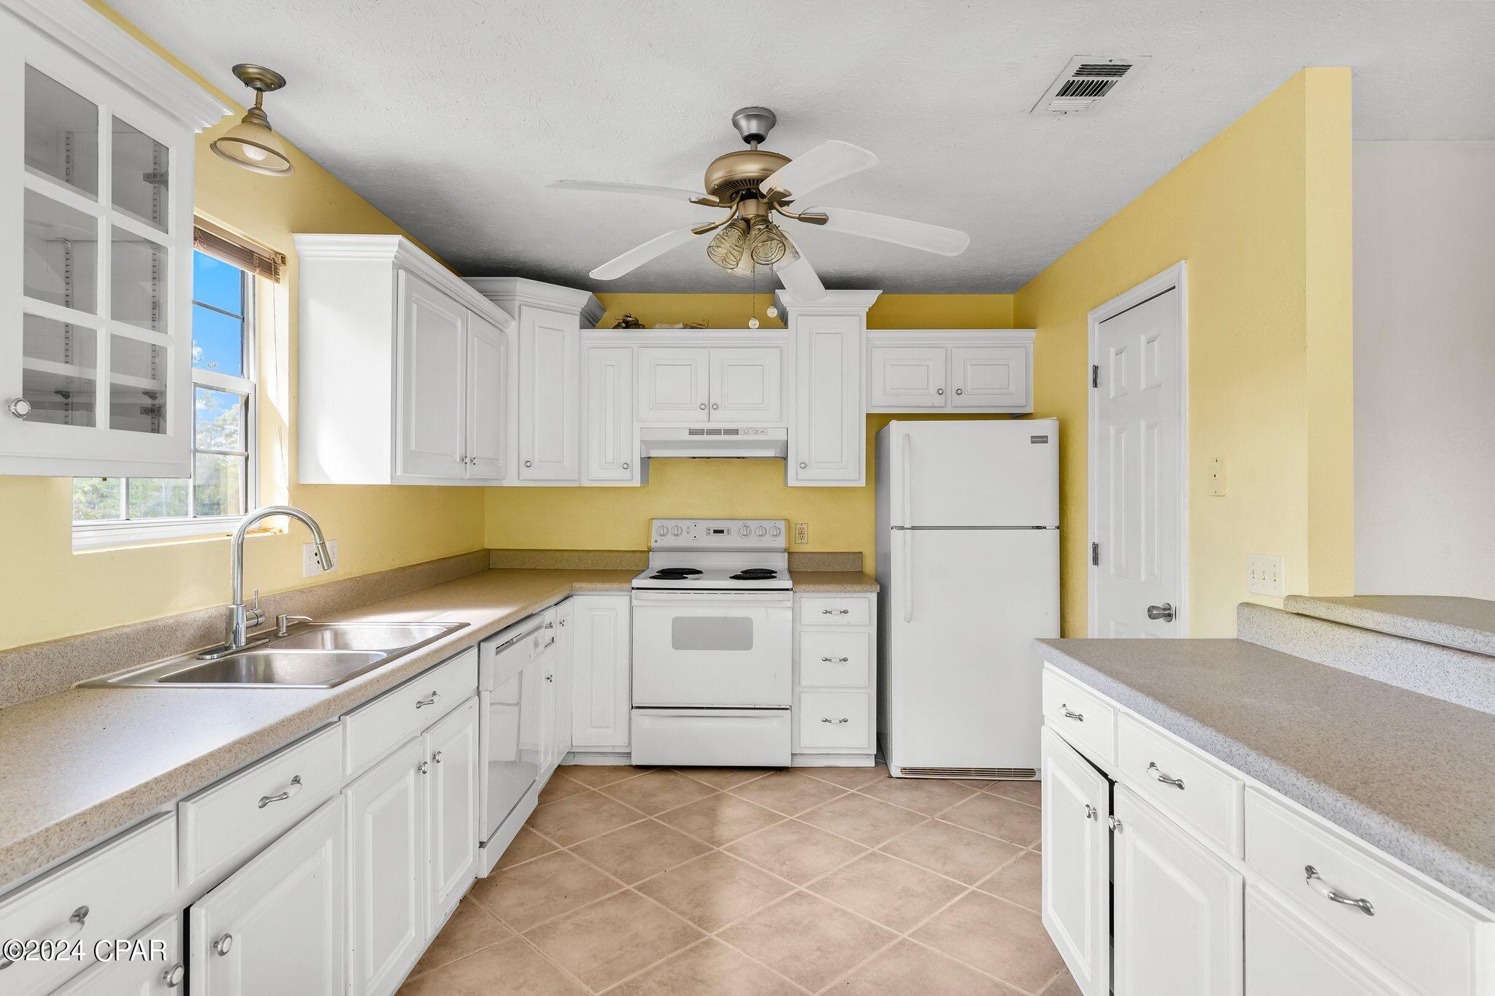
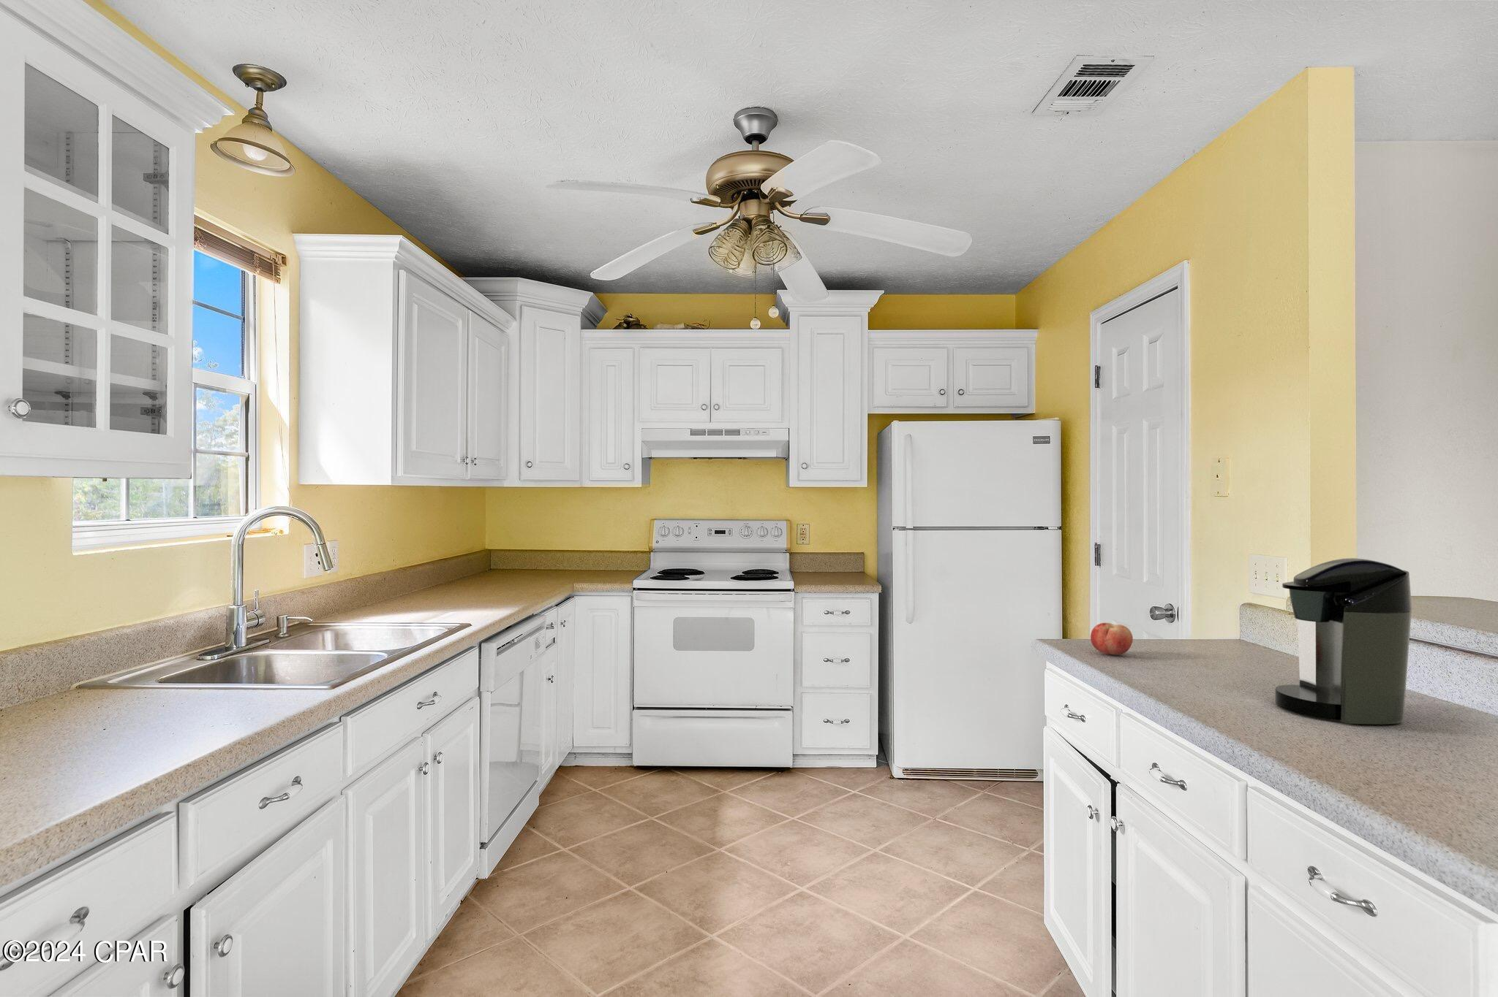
+ fruit (1112, 639)
+ coffee maker (1332, 630)
